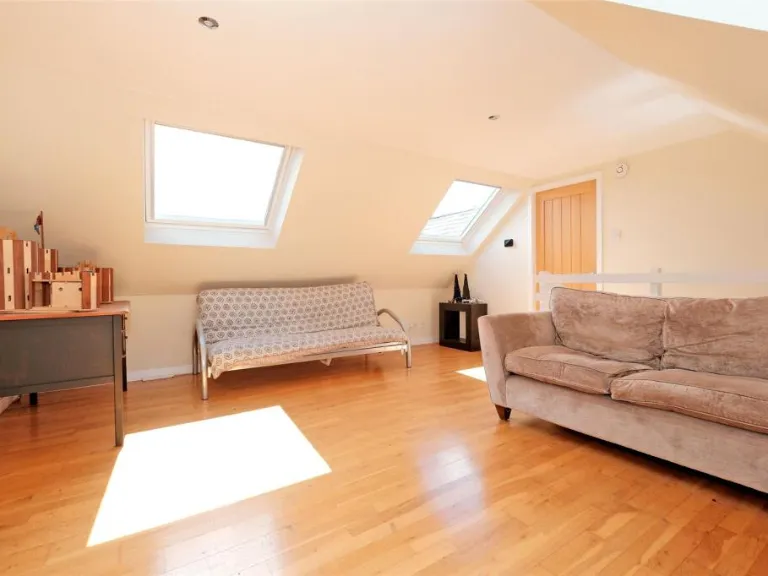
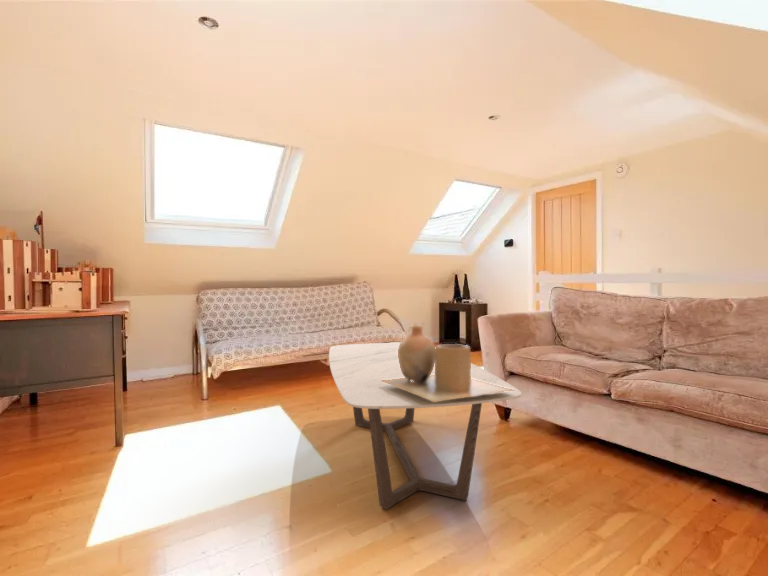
+ vase (444, 358)
+ coffee table (400, 408)
